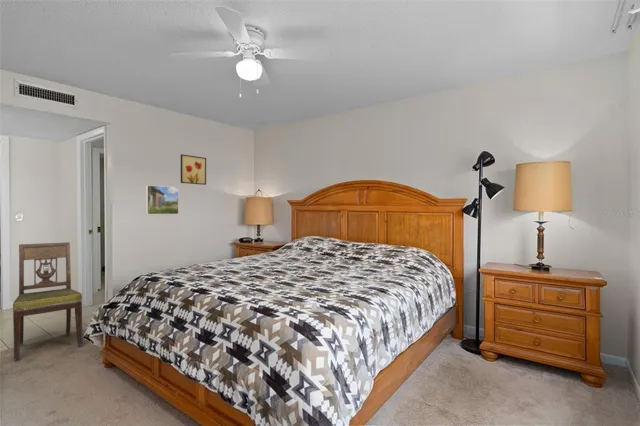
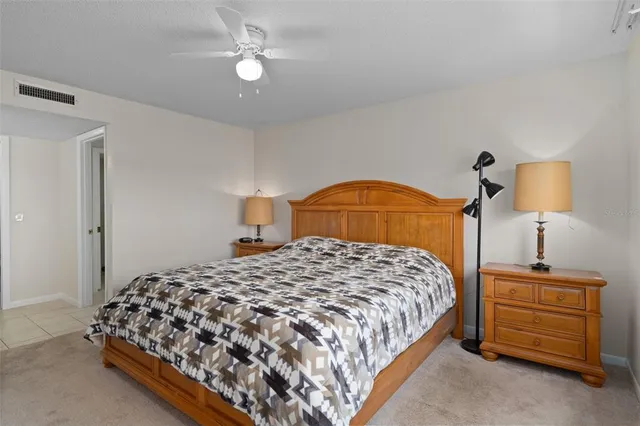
- wall art (193, 170)
- chair (47, 295)
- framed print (162, 200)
